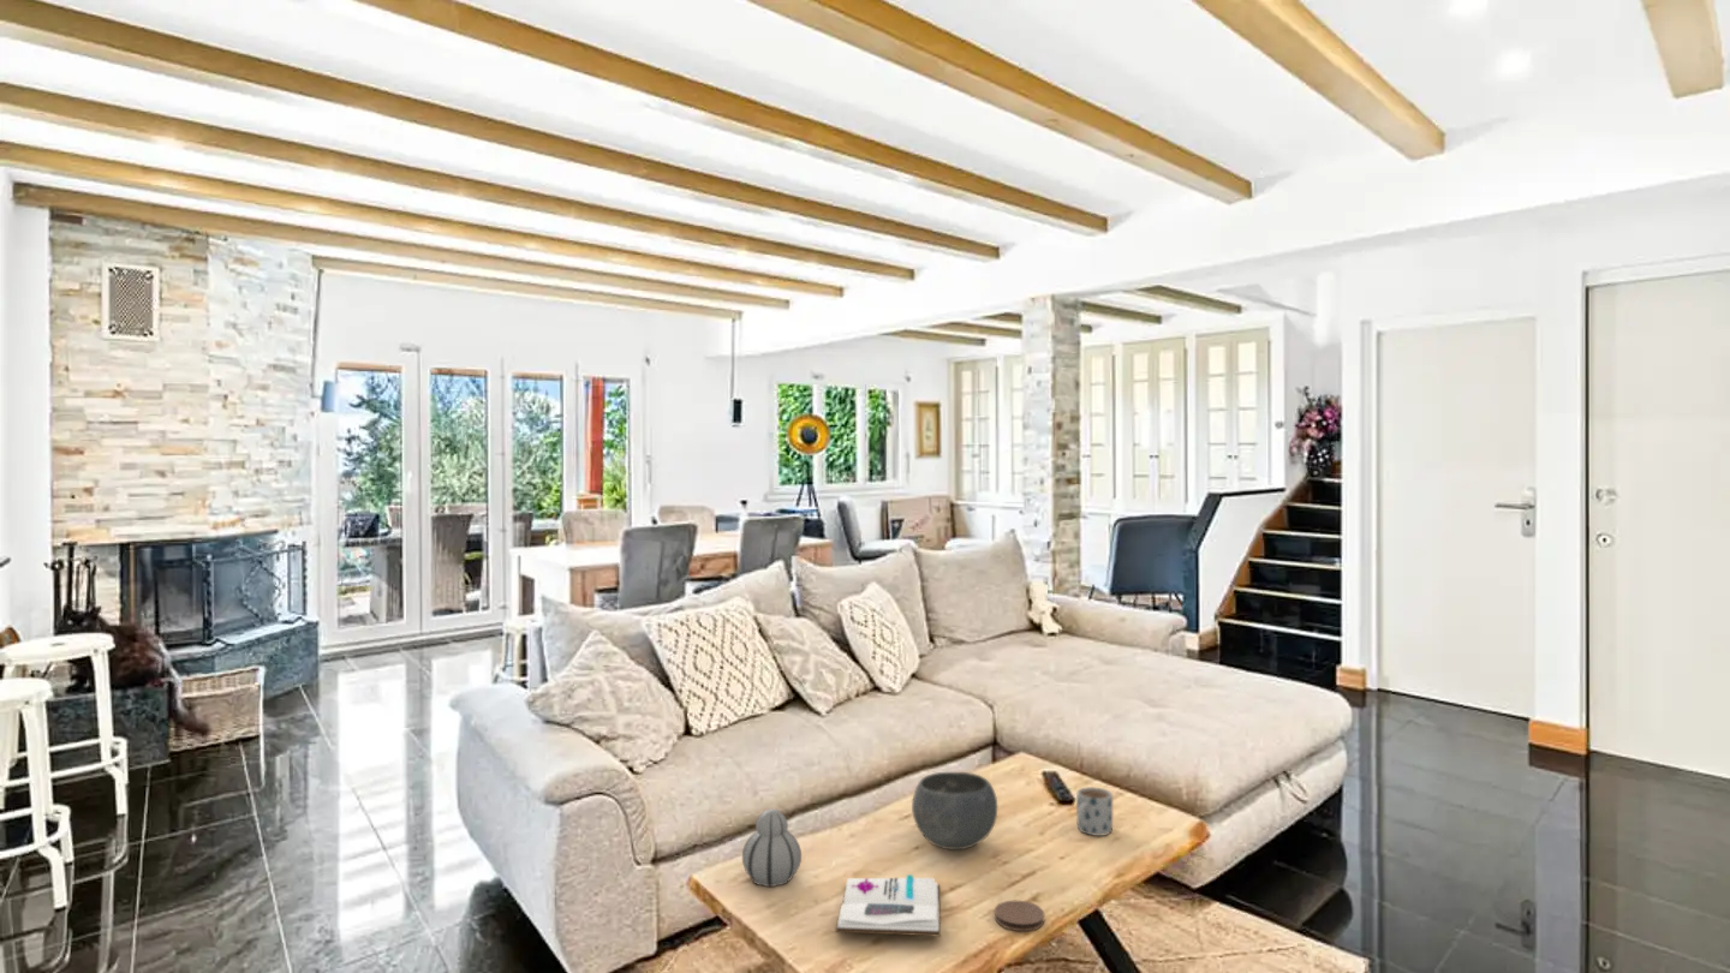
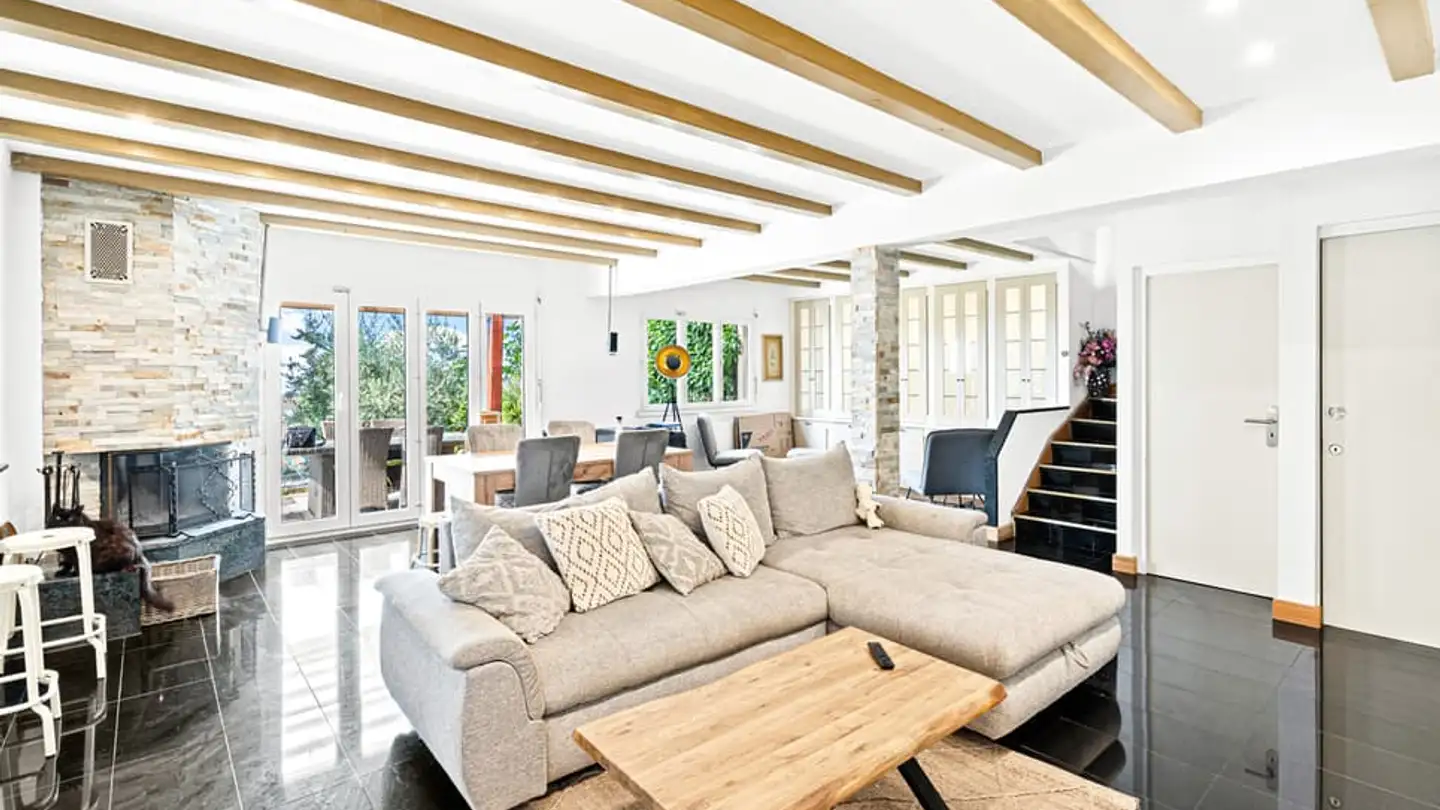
- gourd (771, 843)
- bowl (954, 812)
- coaster (1019, 915)
- book (890, 902)
- mug (1091, 812)
